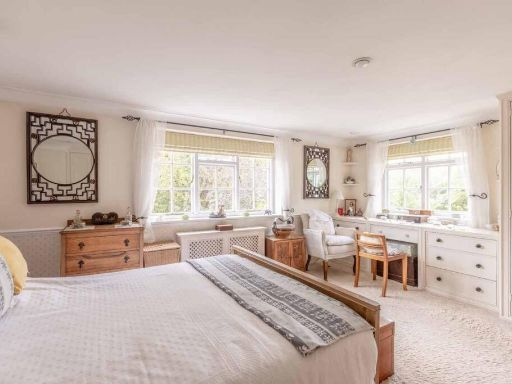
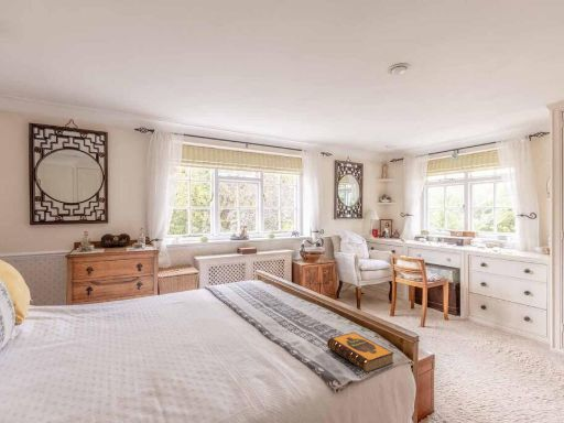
+ hardback book (358, 350)
